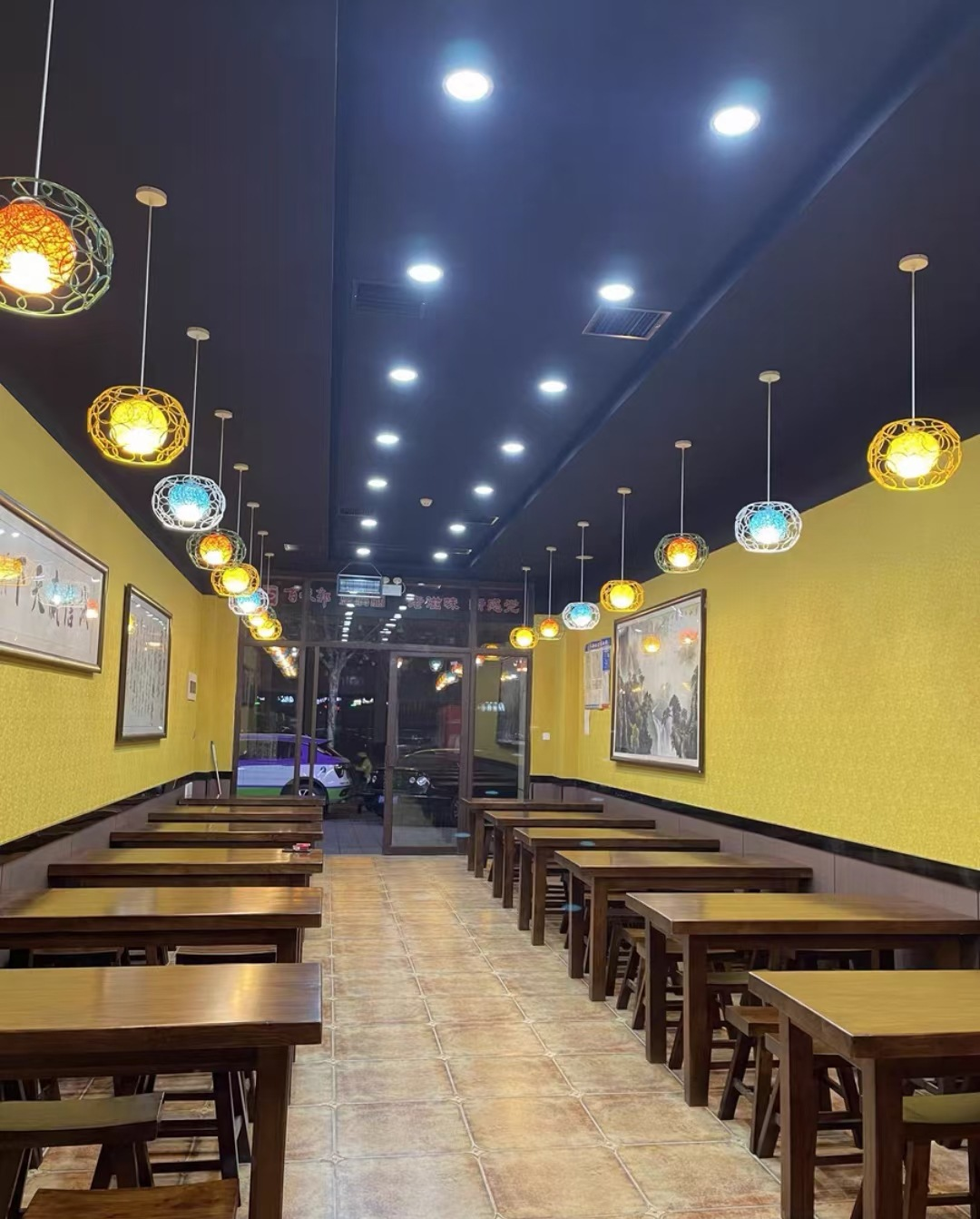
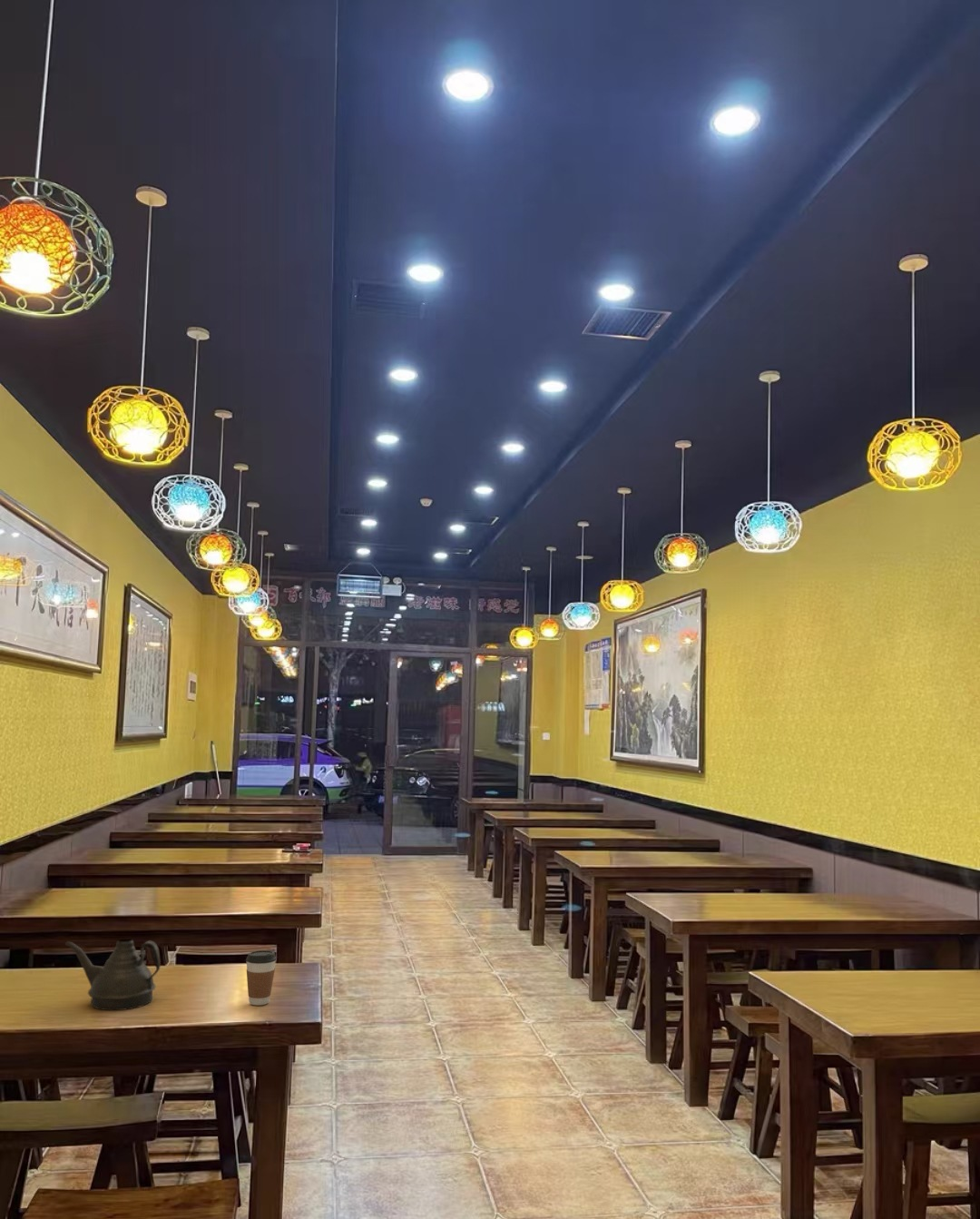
+ teapot (112, 969)
+ coffee cup (260, 977)
